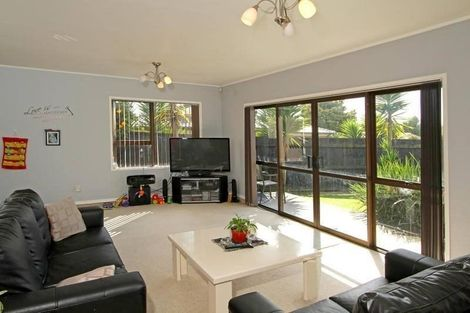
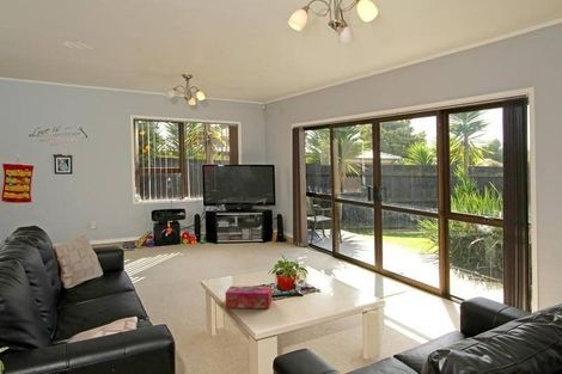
+ tissue box (249, 296)
